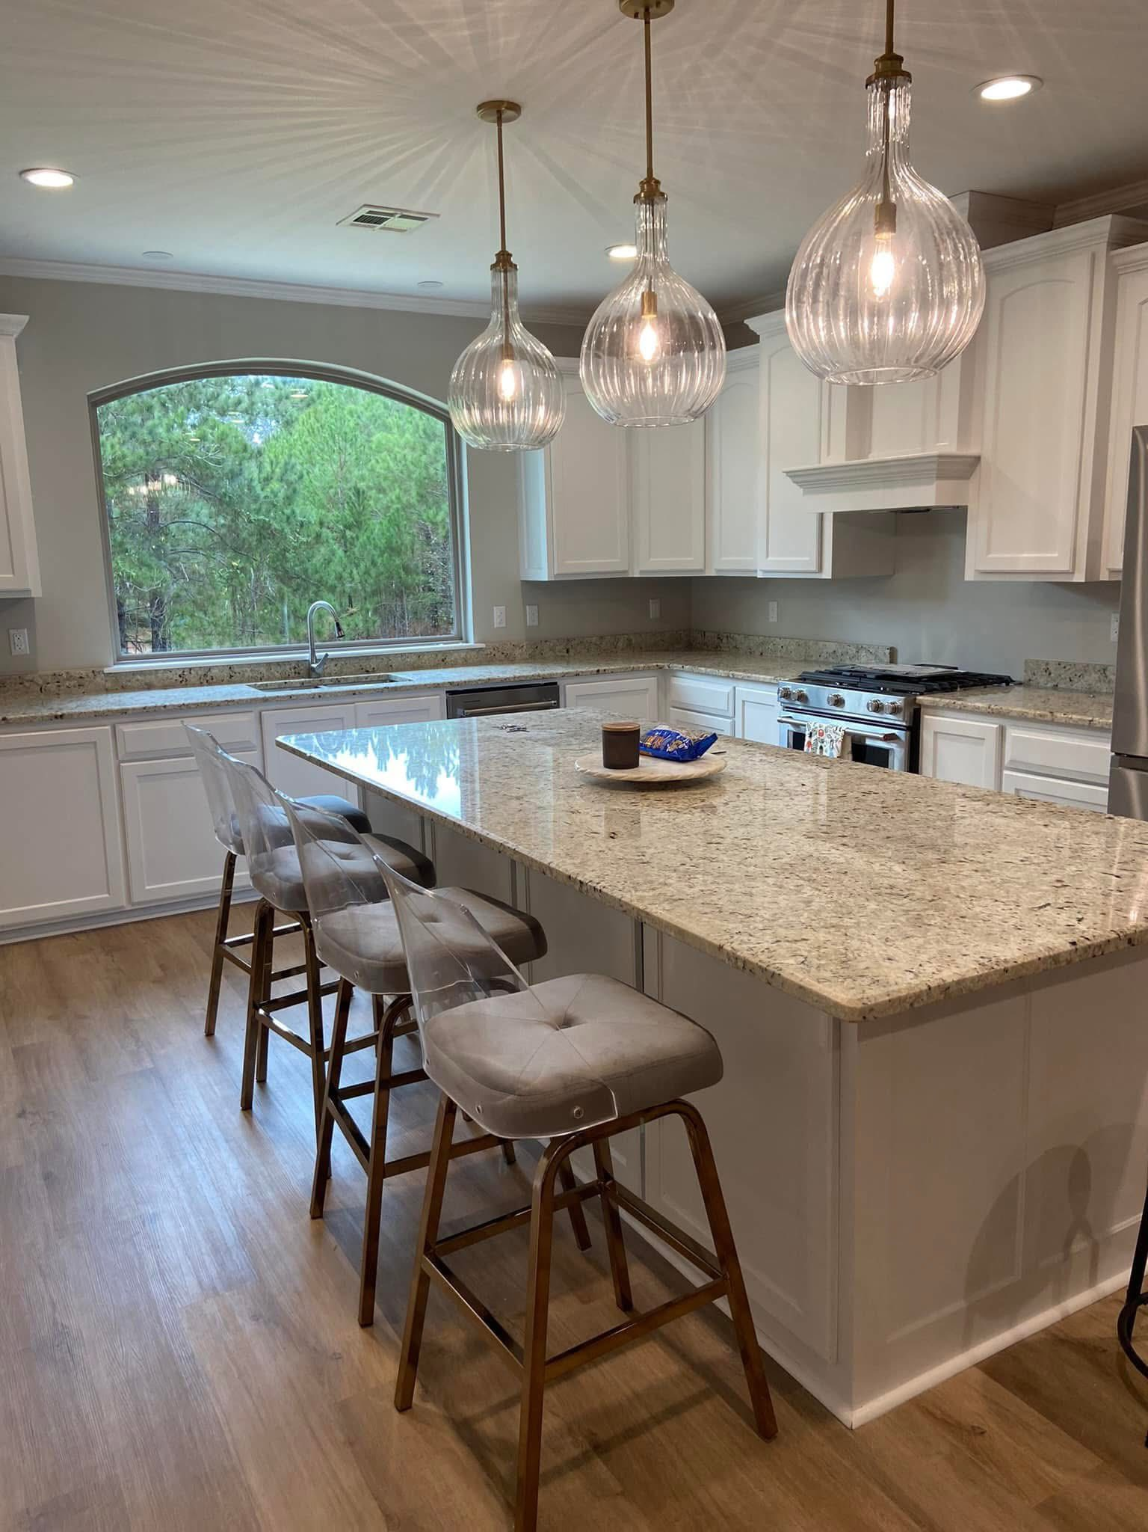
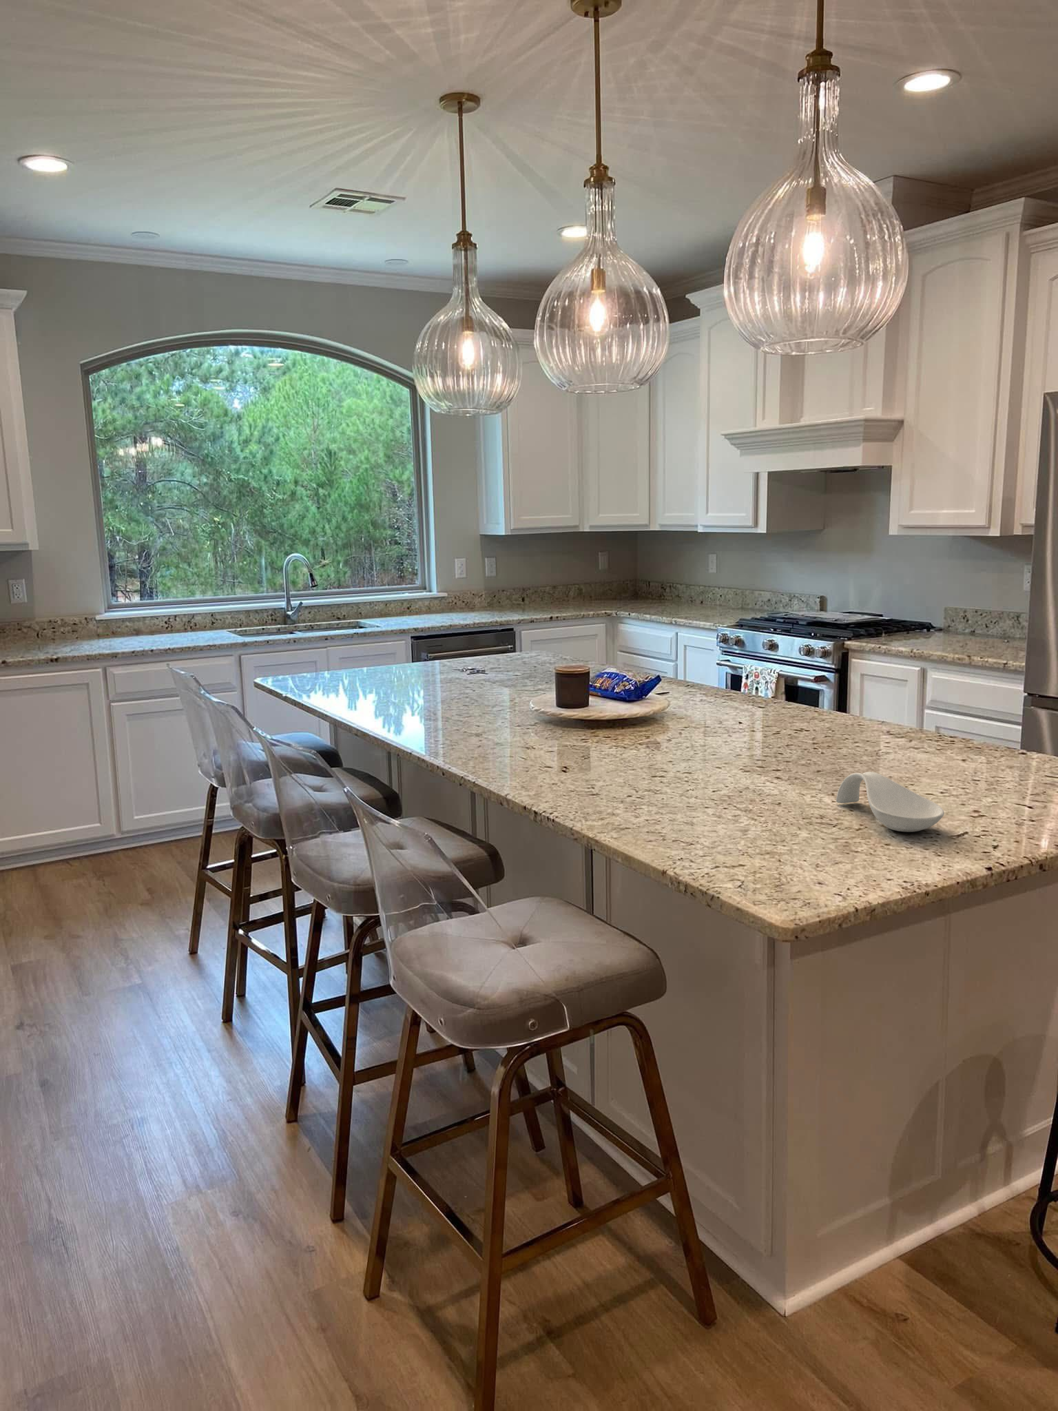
+ spoon rest (885, 799)
